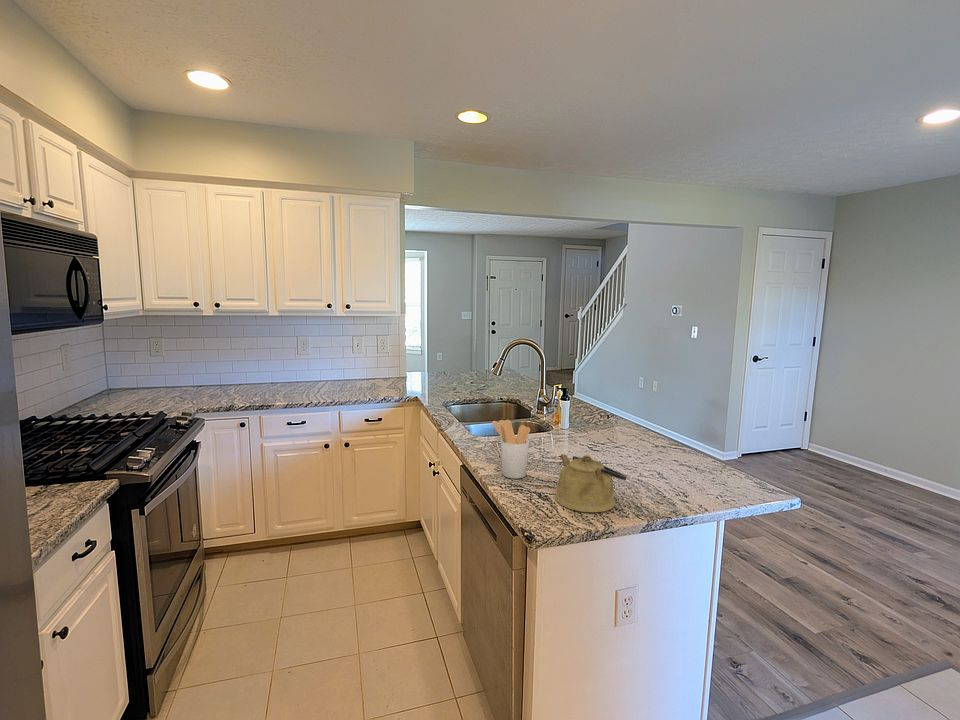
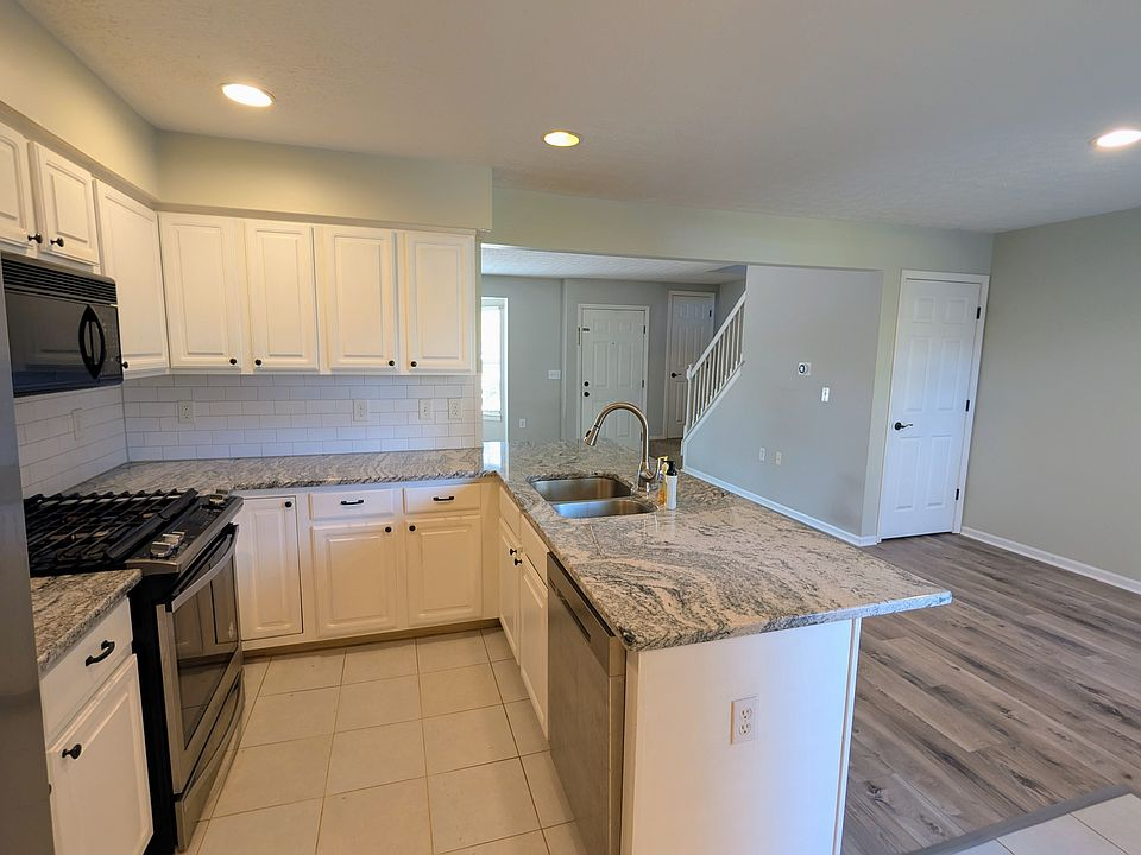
- utensil holder (510, 447)
- kettle (582, 475)
